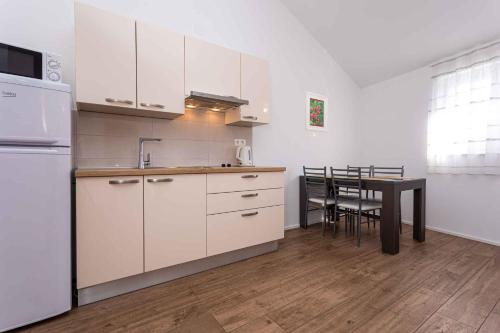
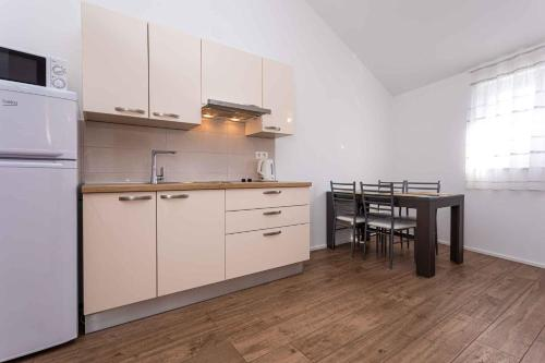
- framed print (316, 112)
